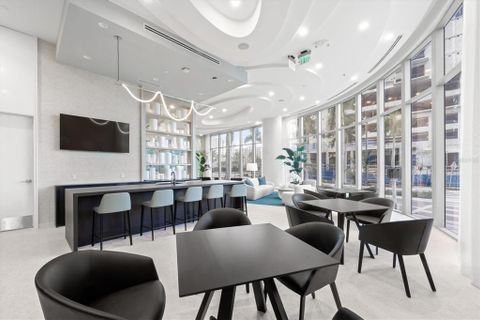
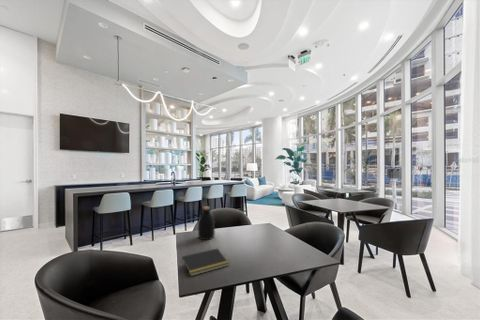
+ bottle (206, 222)
+ notepad (205, 260)
